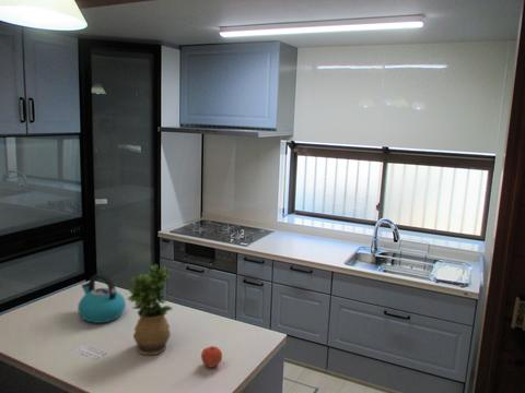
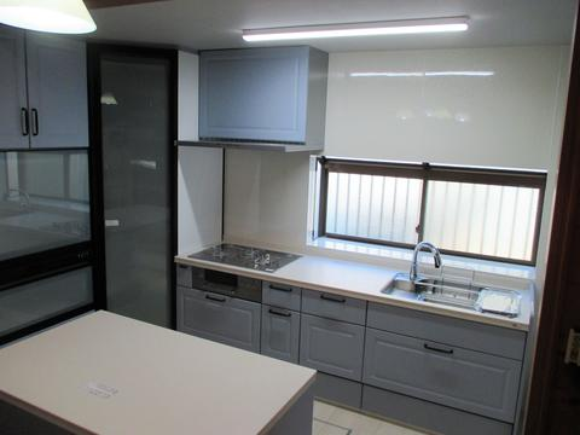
- apple (211, 355)
- potted plant (147, 307)
- kettle (100, 294)
